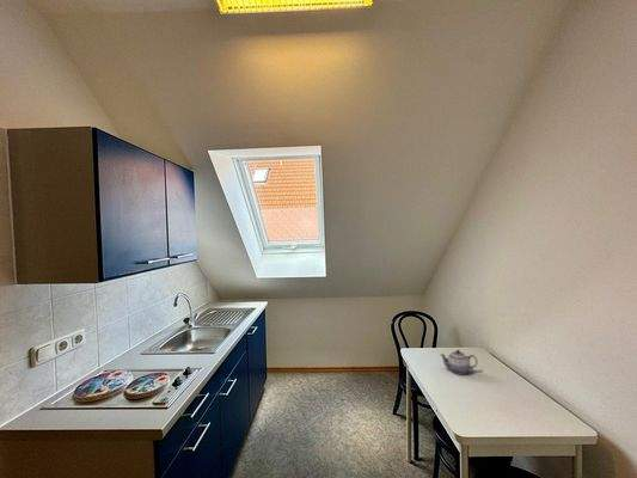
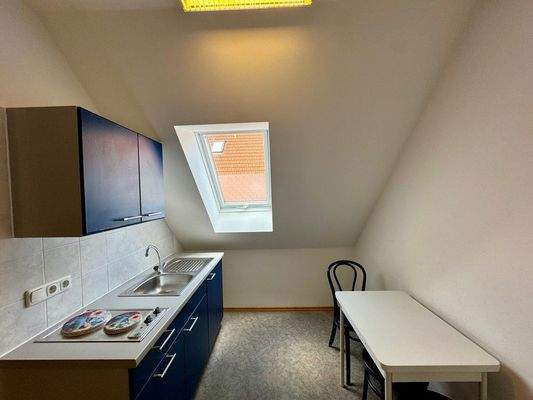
- teapot (458, 360)
